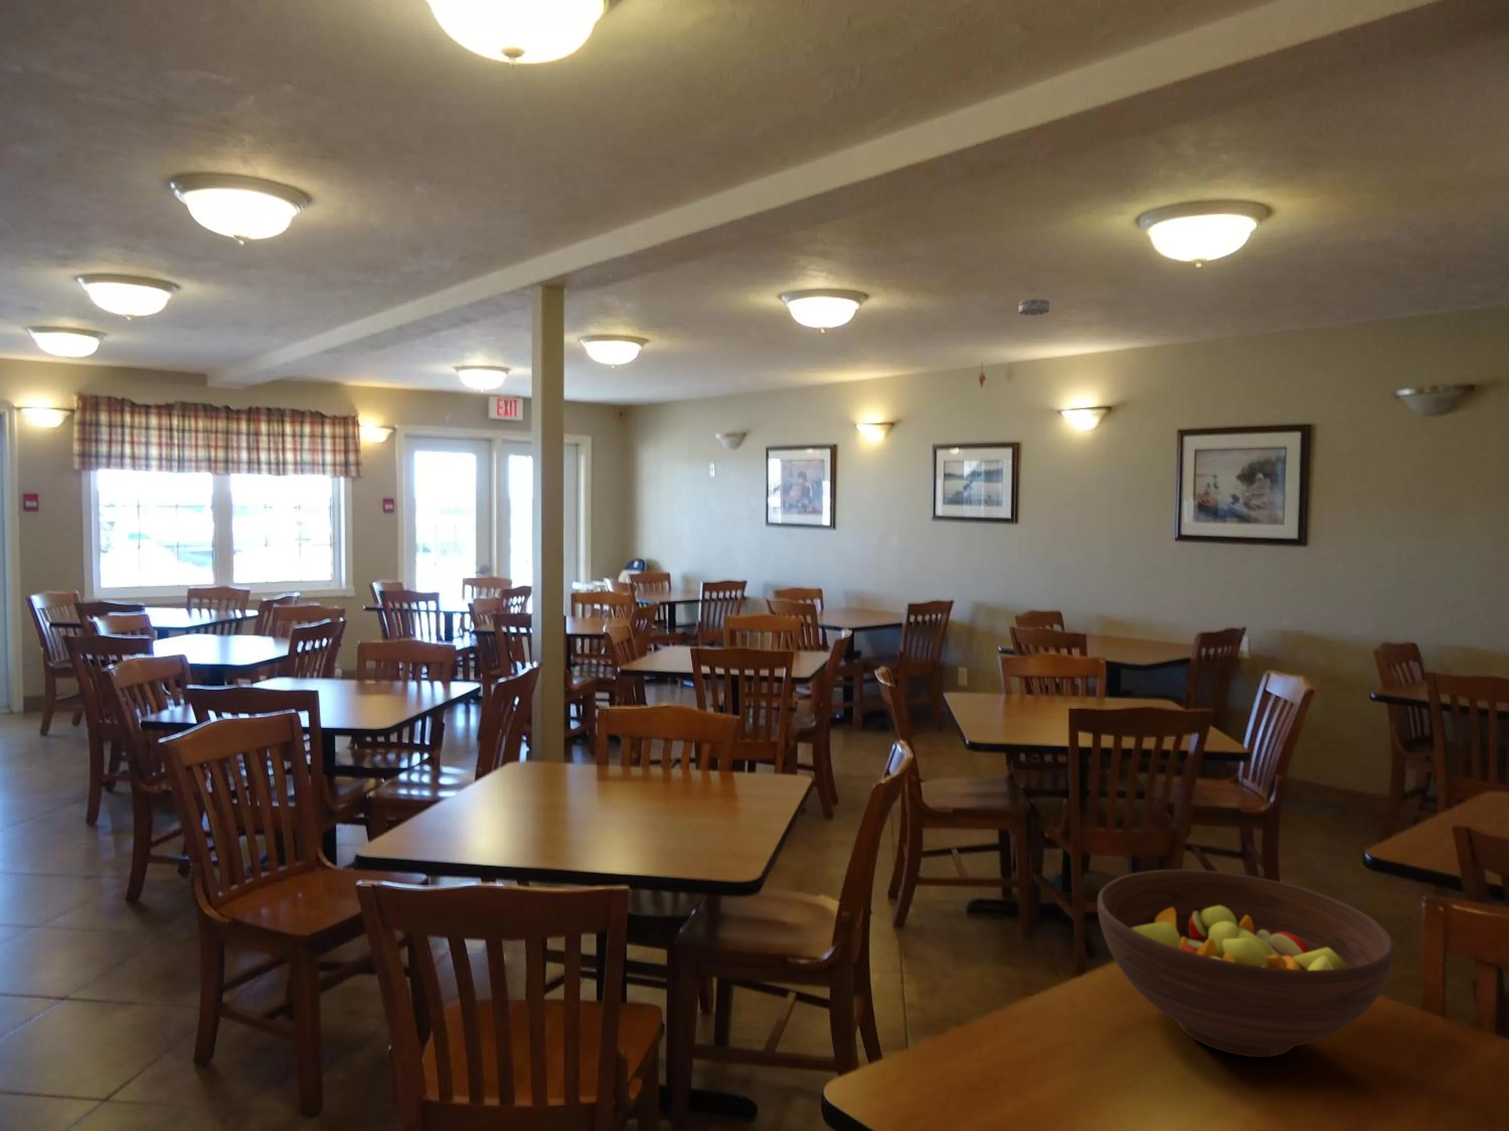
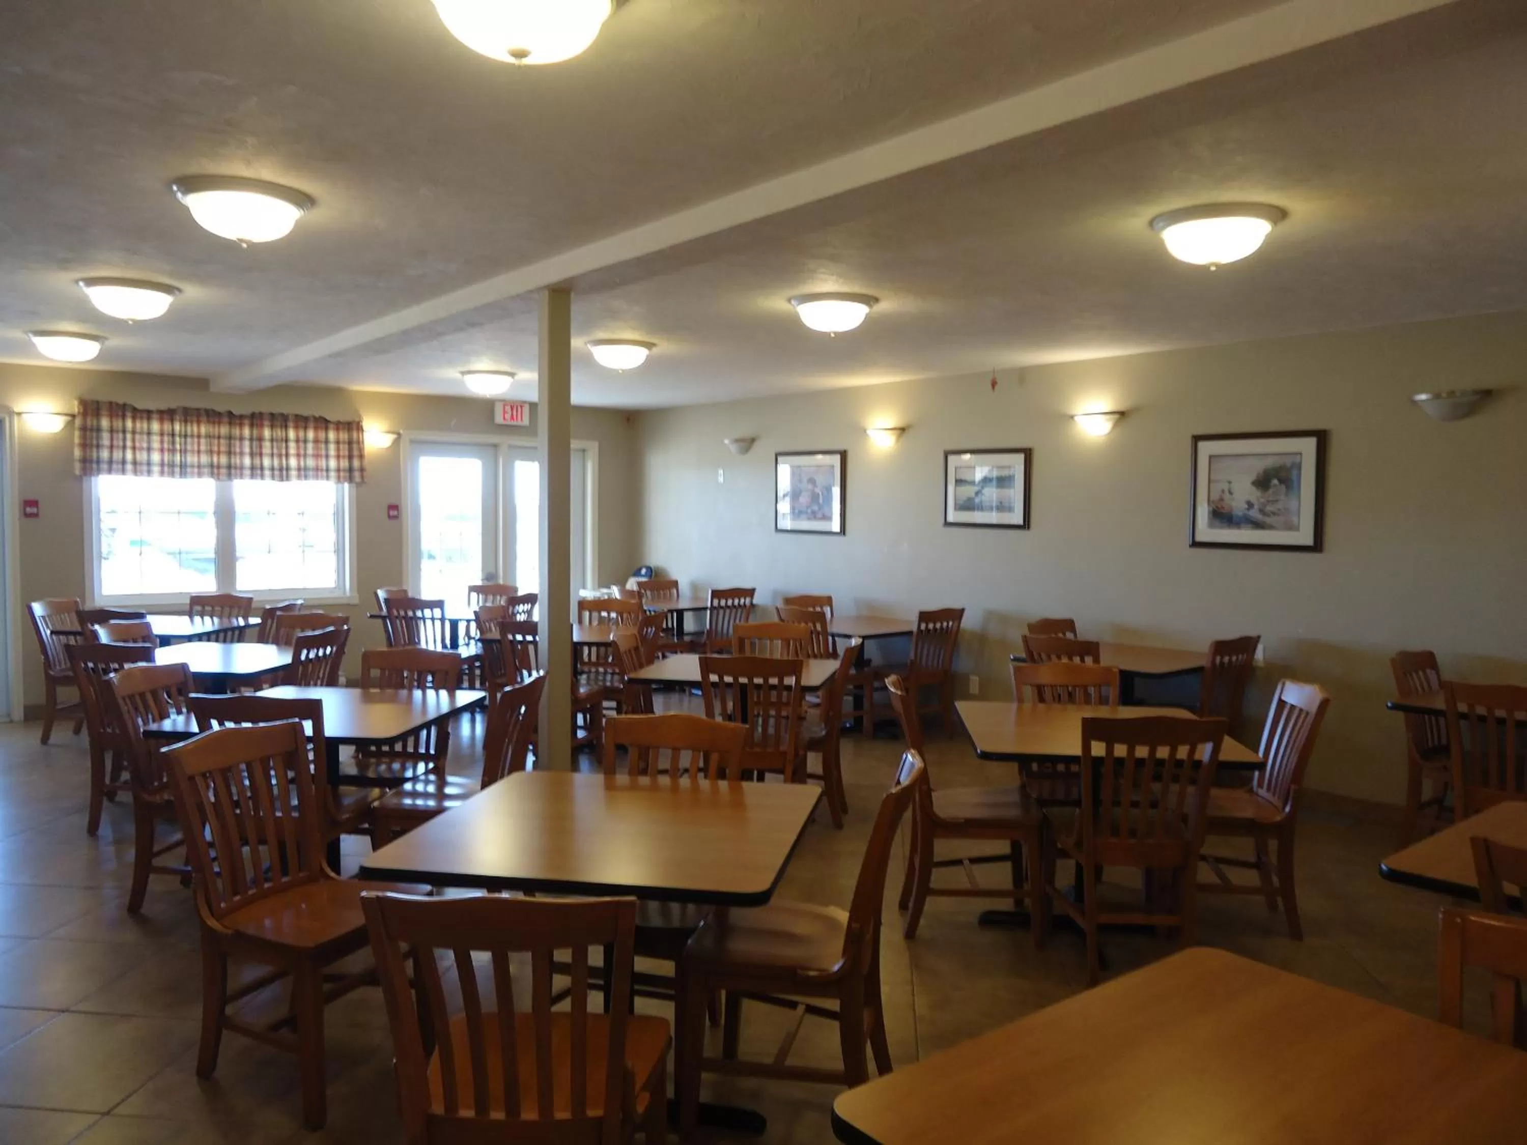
- fruit bowl (1236, 974)
- smoke detector (1034, 307)
